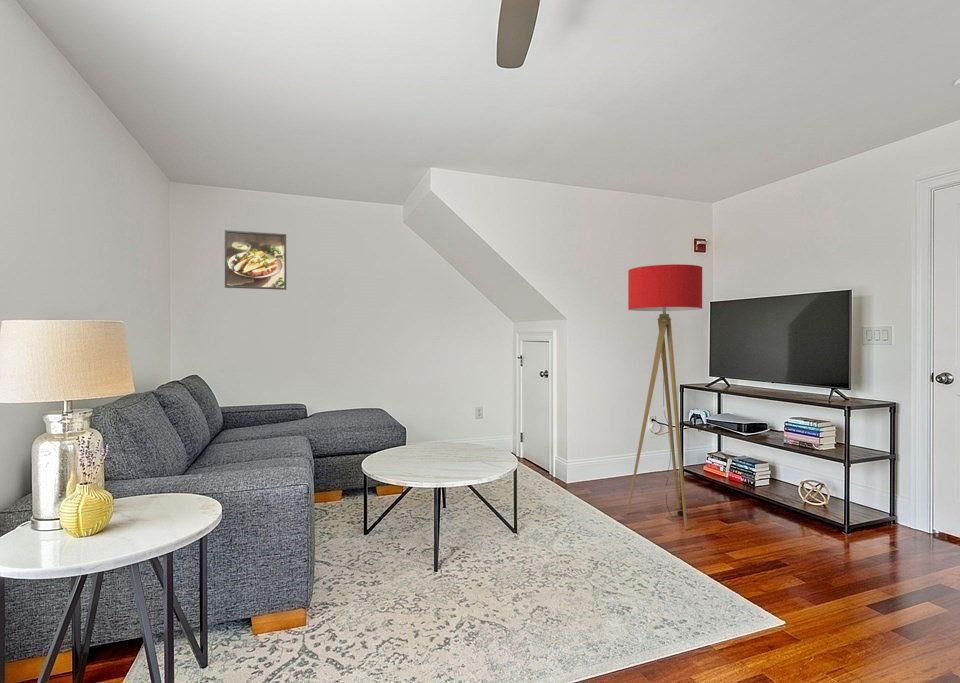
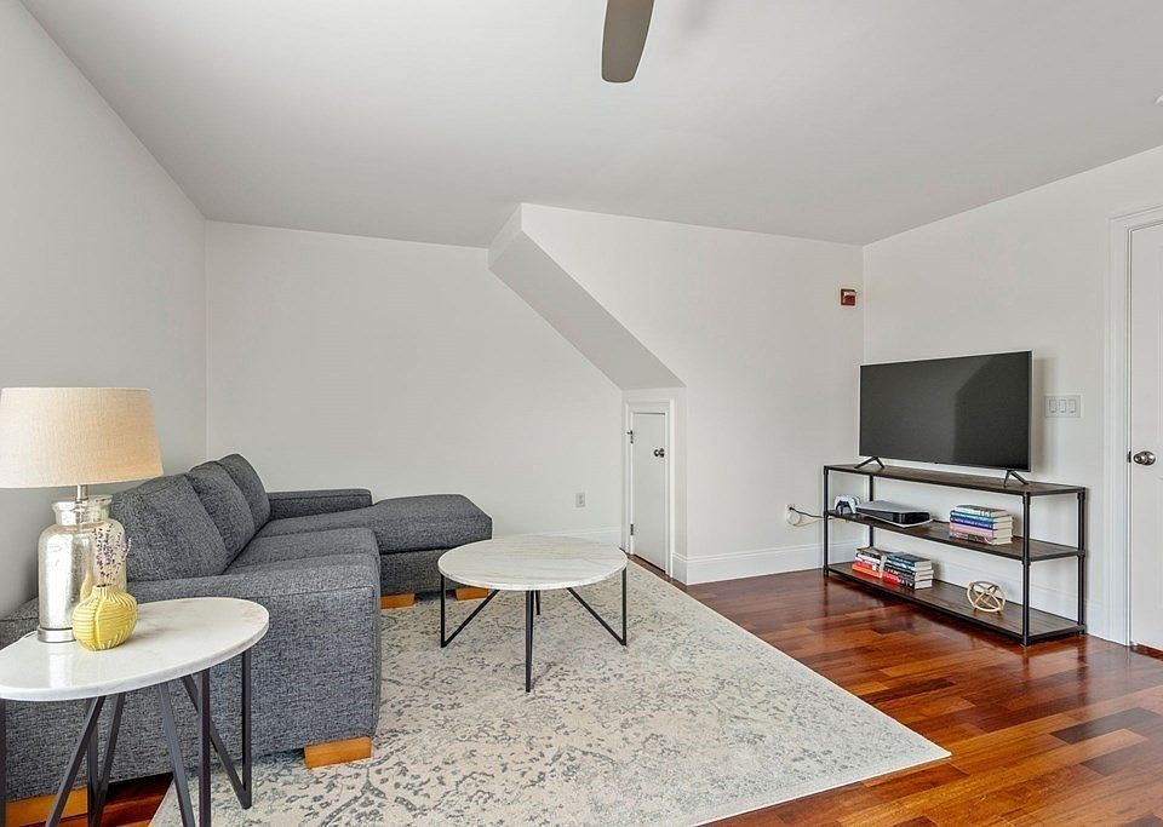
- floor lamp (663, 393)
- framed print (256, 260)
